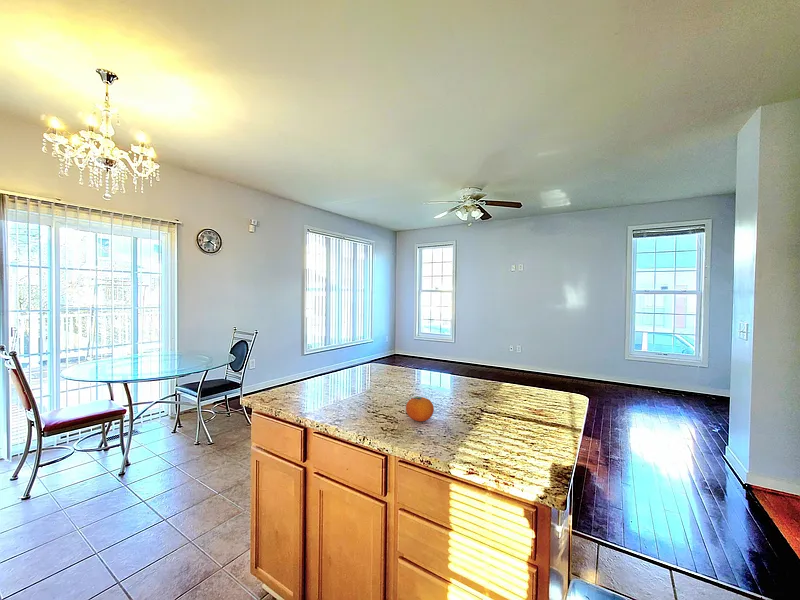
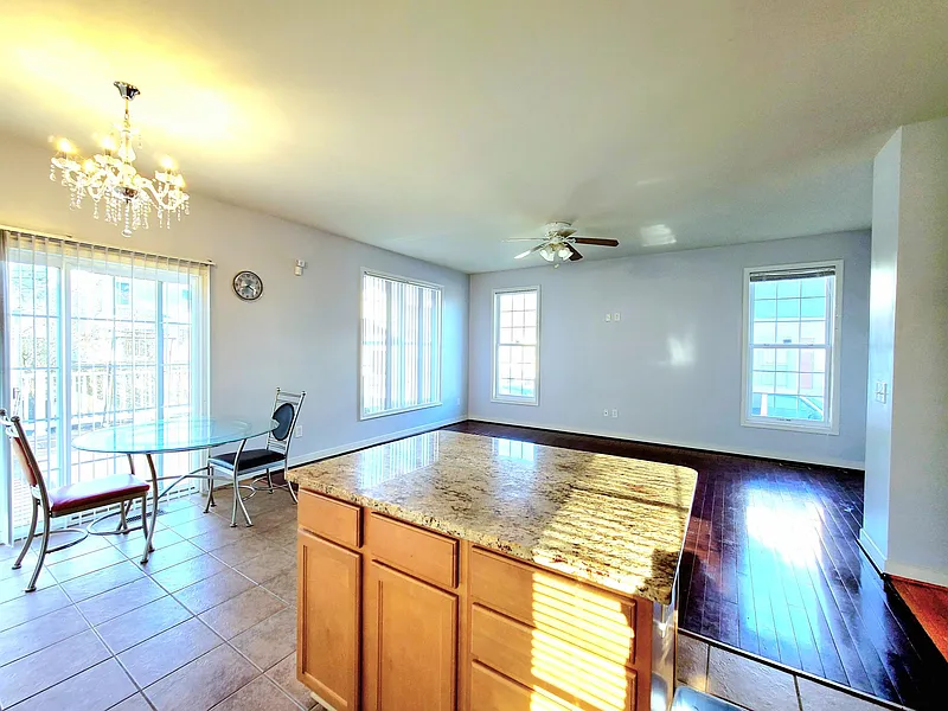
- fruit (419, 409)
